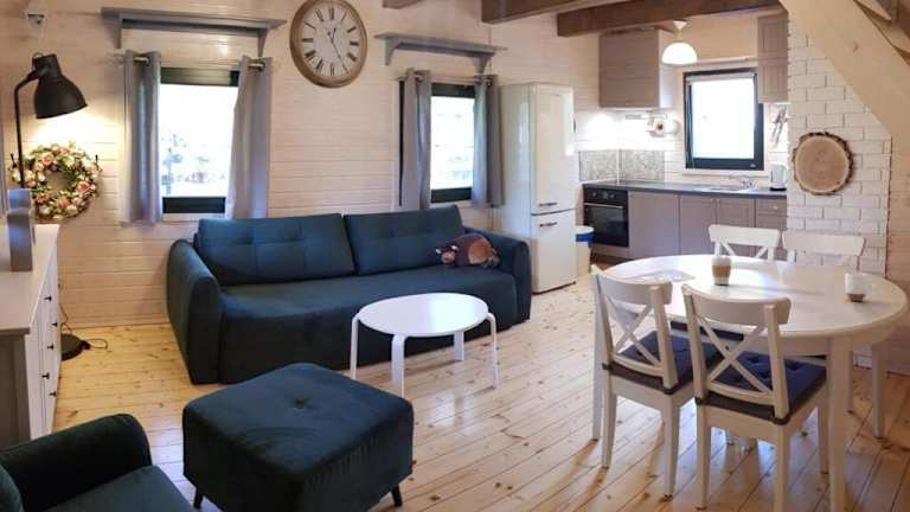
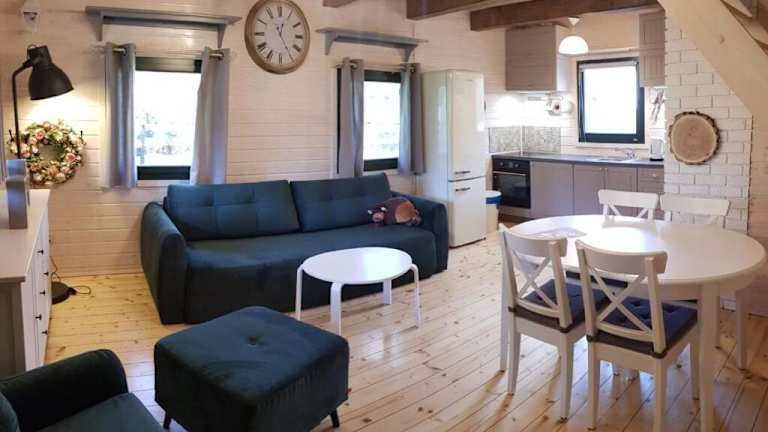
- mug (860, 287)
- coffee cup (720, 270)
